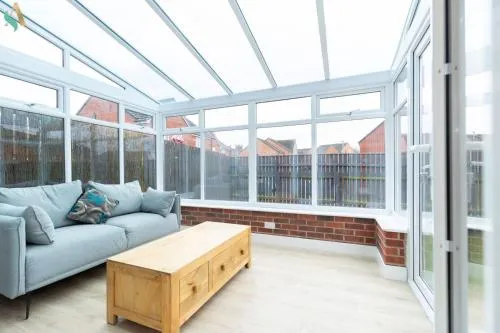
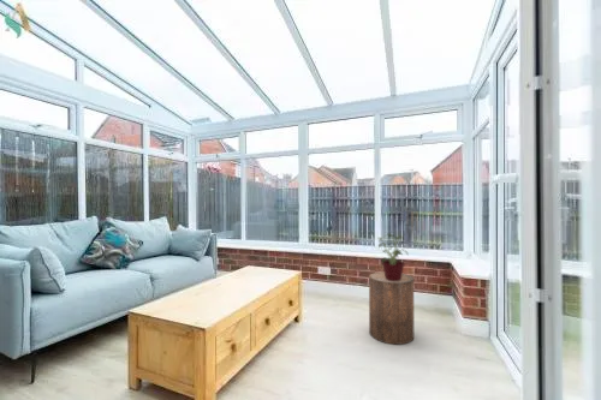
+ stool (391, 305)
+ potted plant (388, 253)
